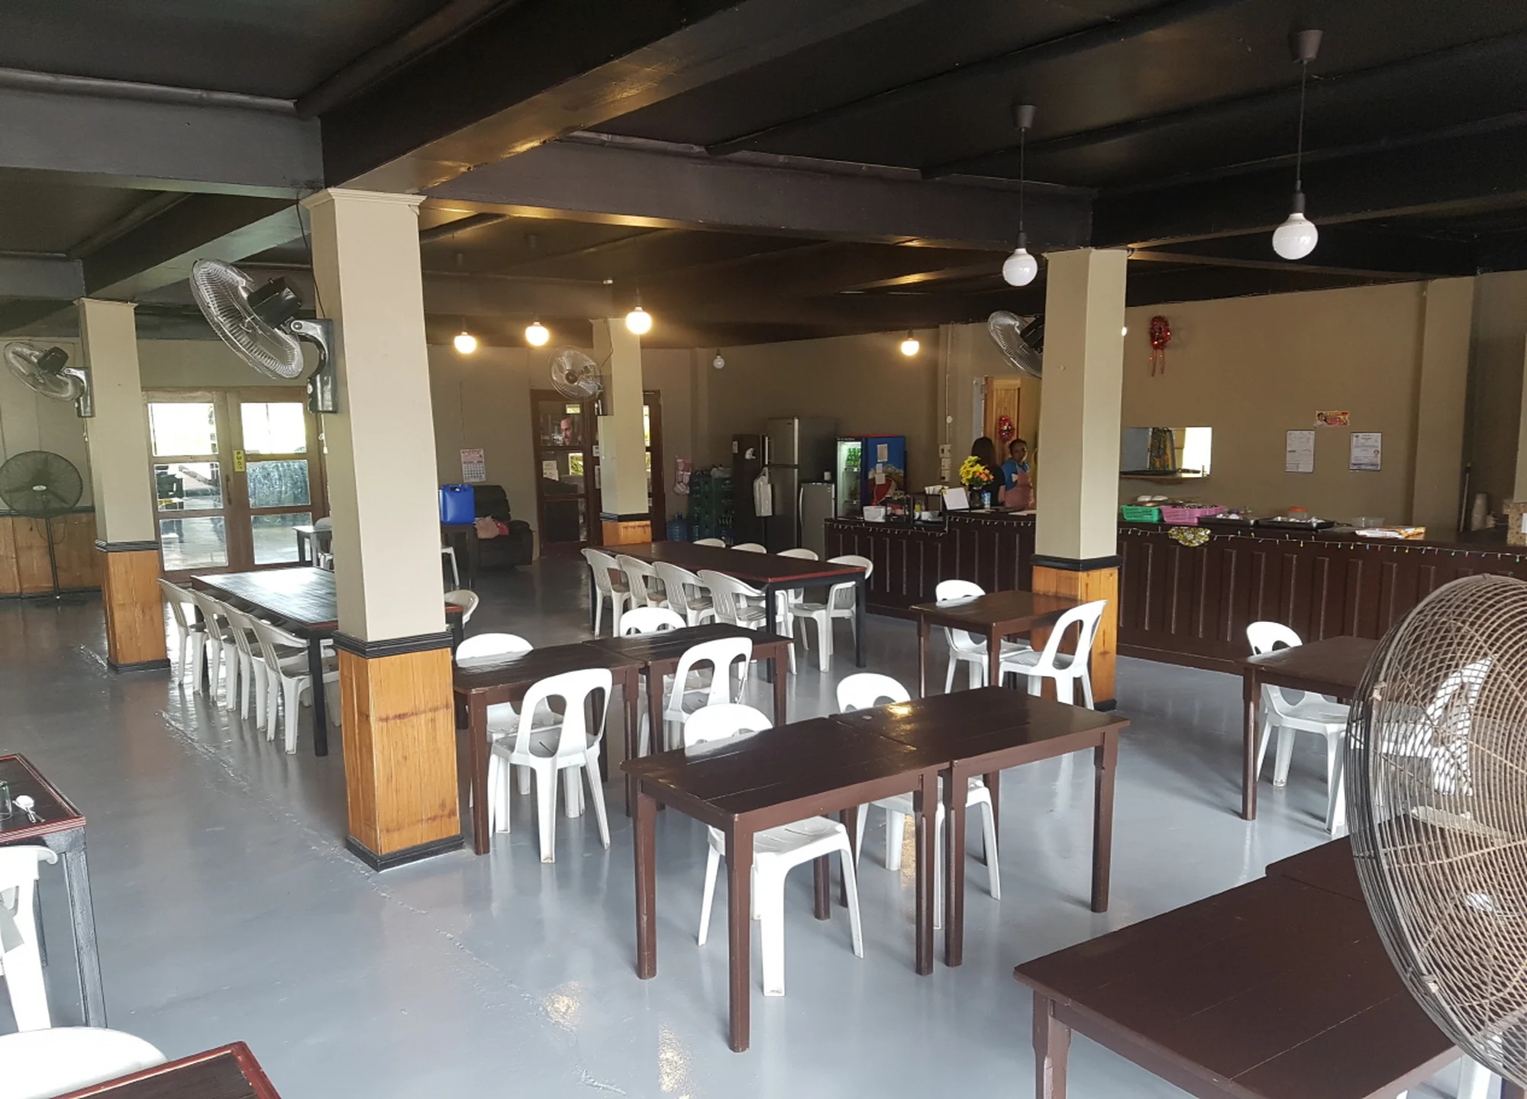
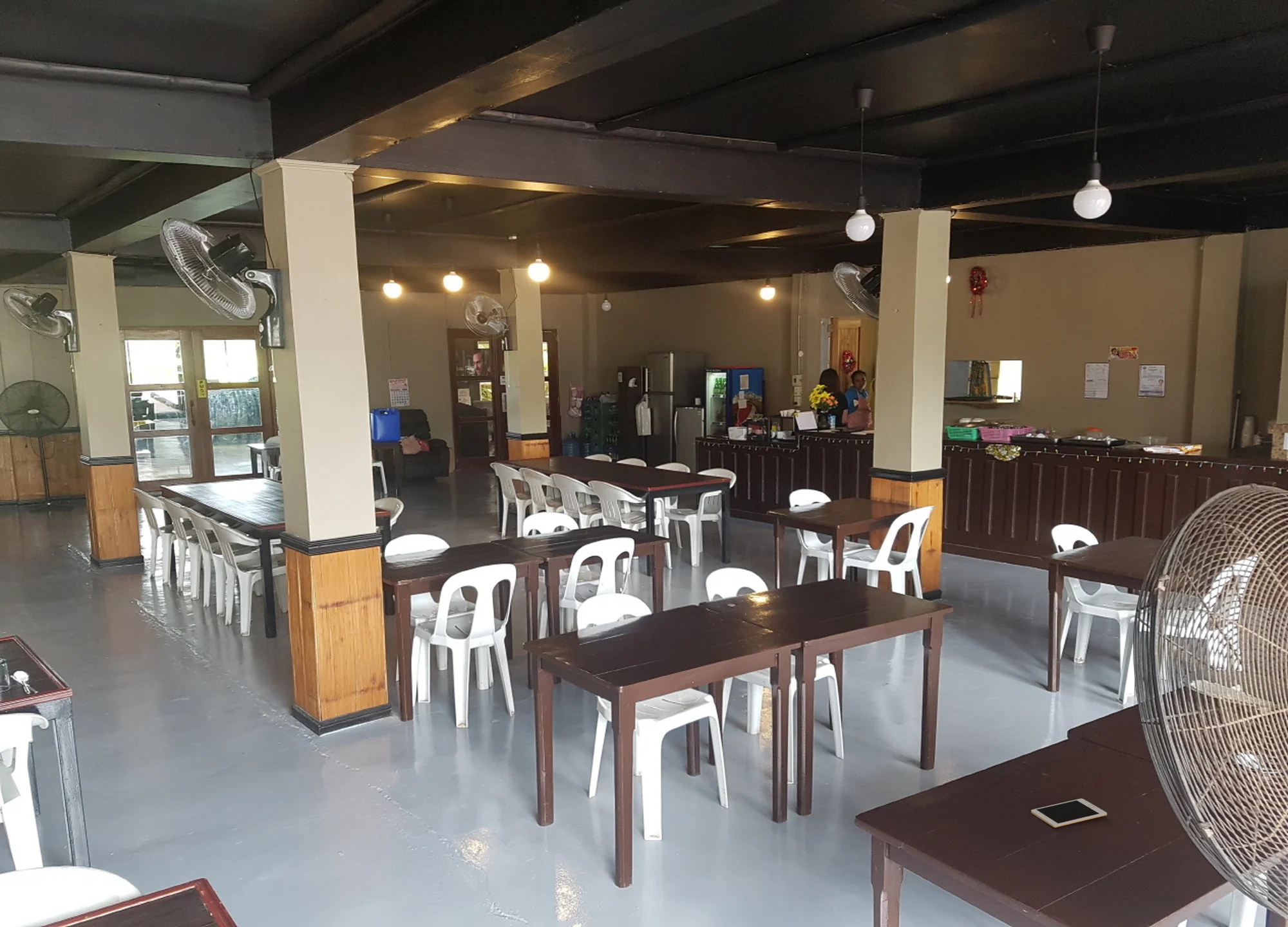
+ cell phone (1068, 812)
